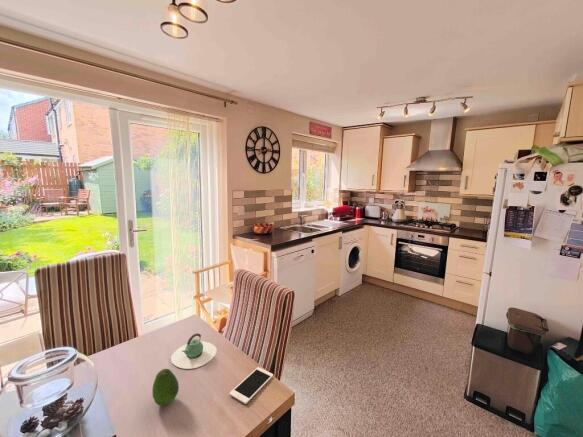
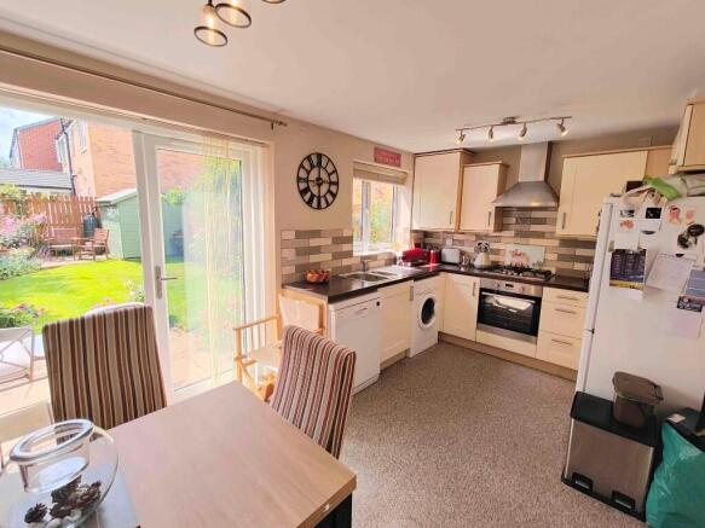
- teapot (194, 344)
- cell phone (252, 384)
- fruit (165, 386)
